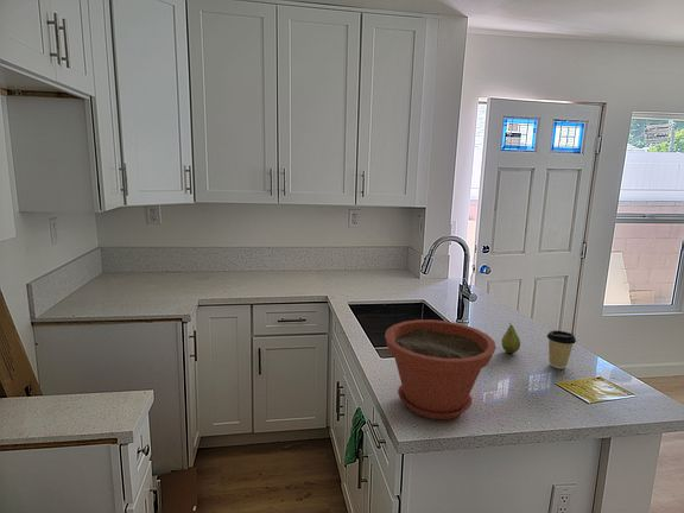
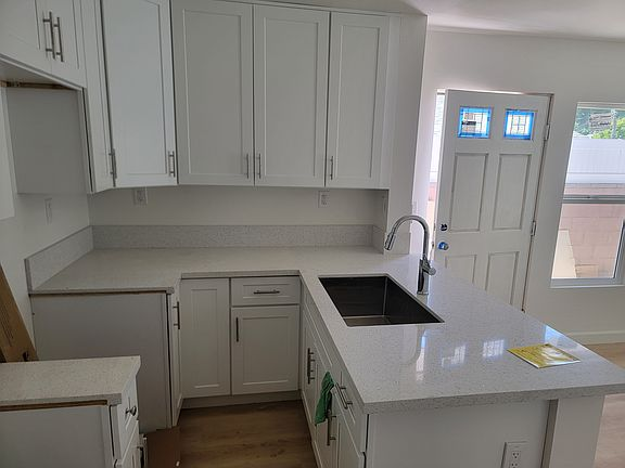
- fruit (511, 336)
- coffee cup (559, 349)
- plant pot (436, 370)
